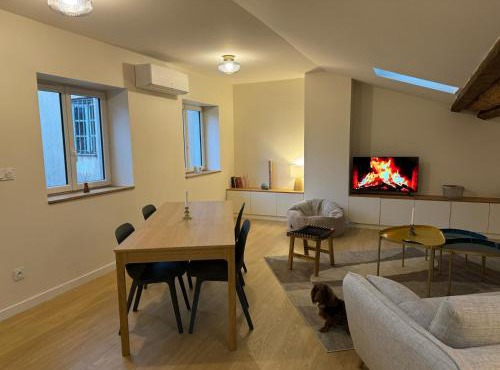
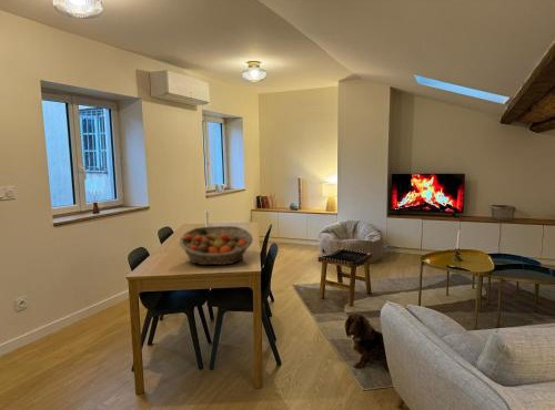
+ fruit basket (216, 244)
